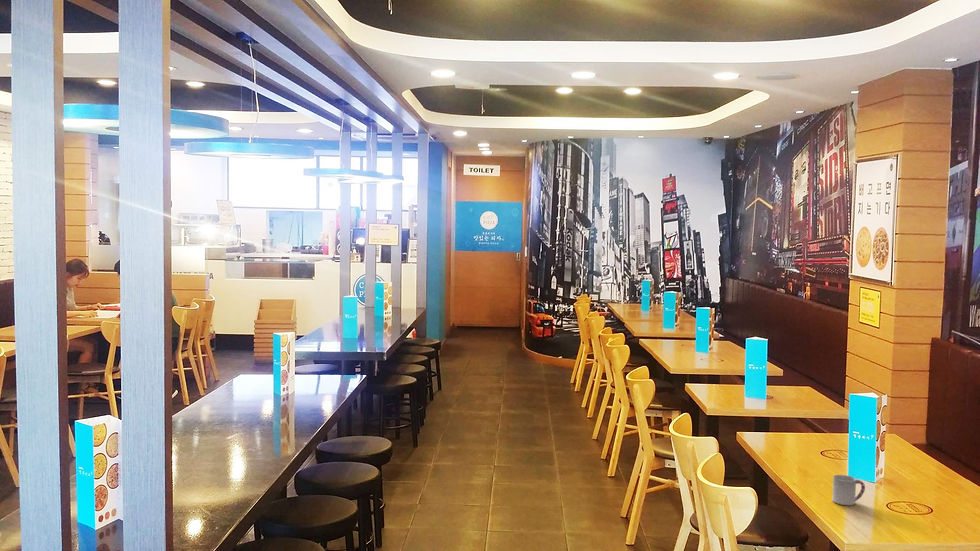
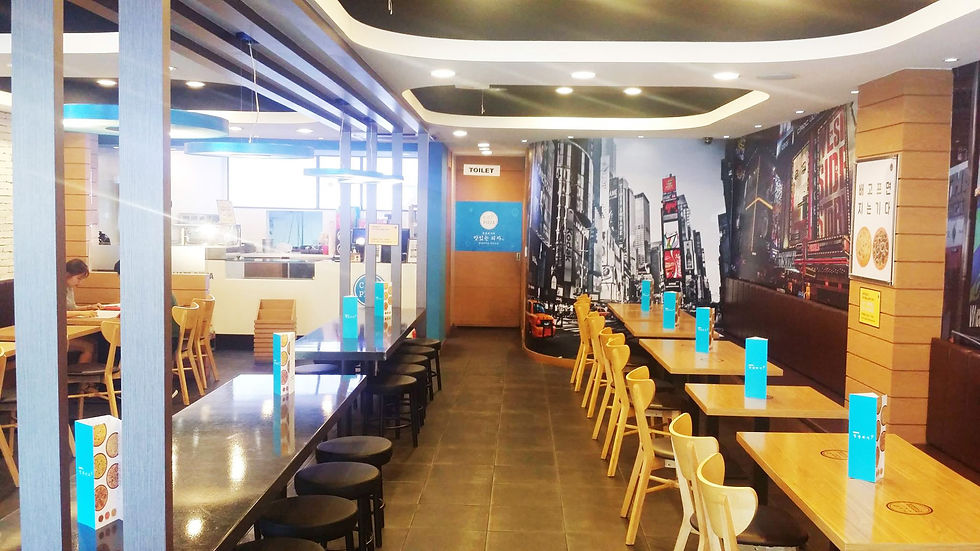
- cup (848, 490)
